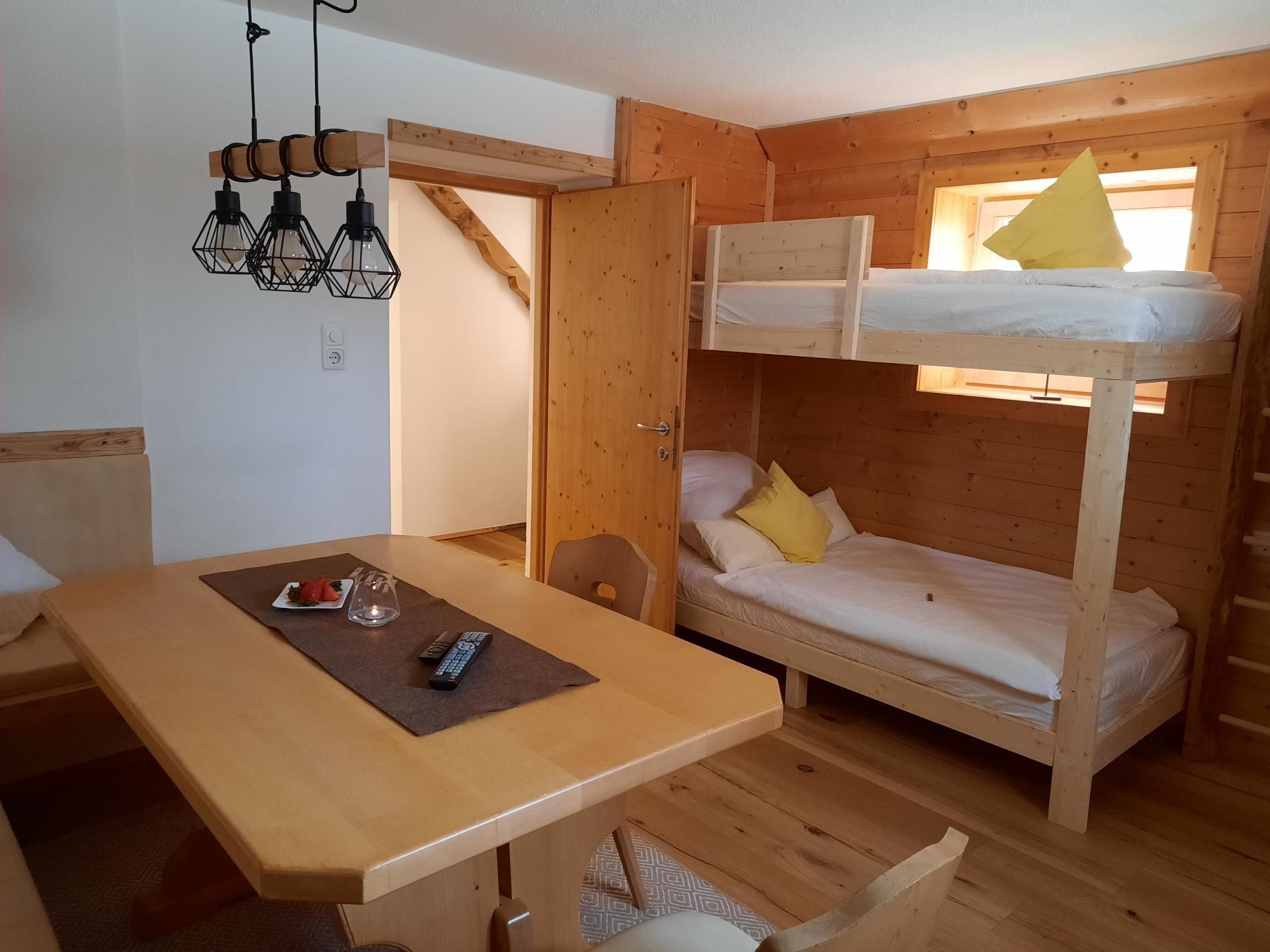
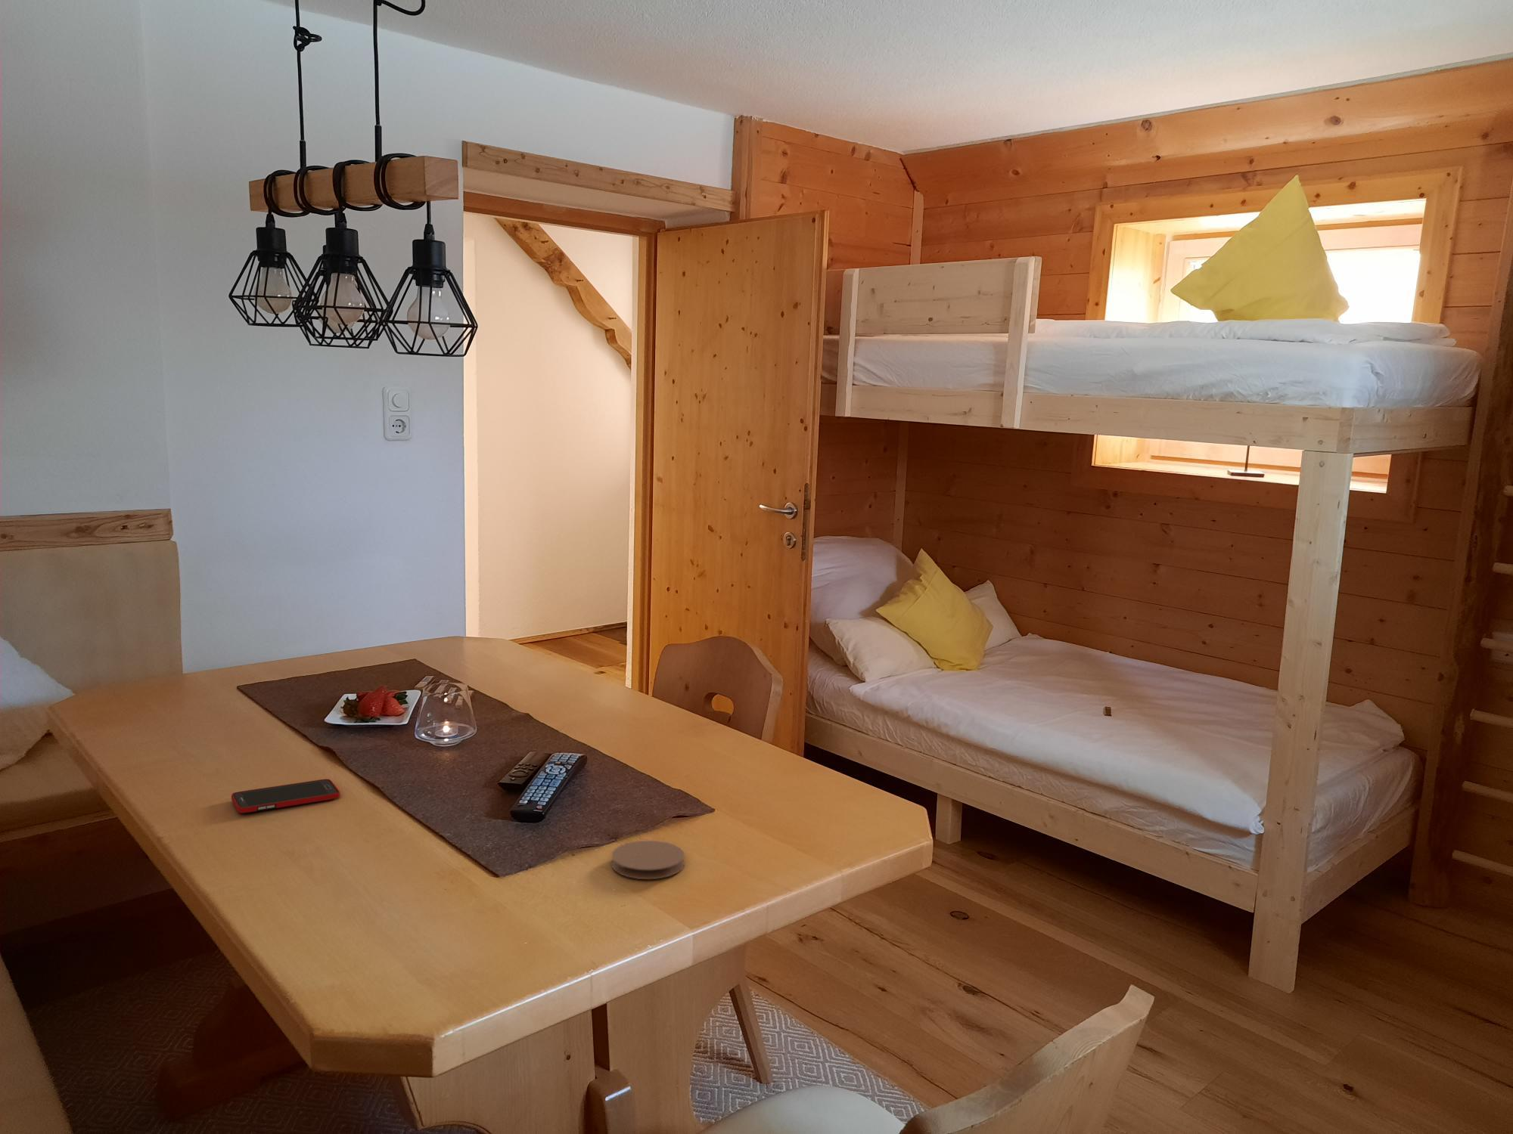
+ cell phone (286, 796)
+ coaster (648, 859)
